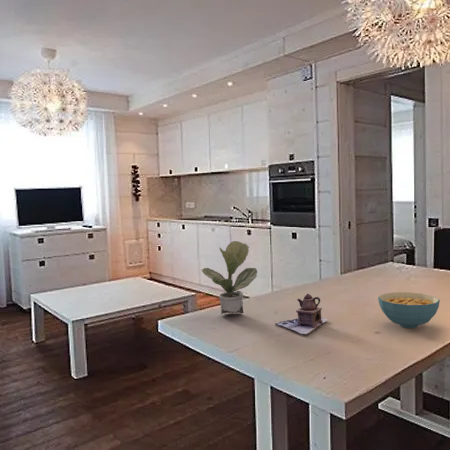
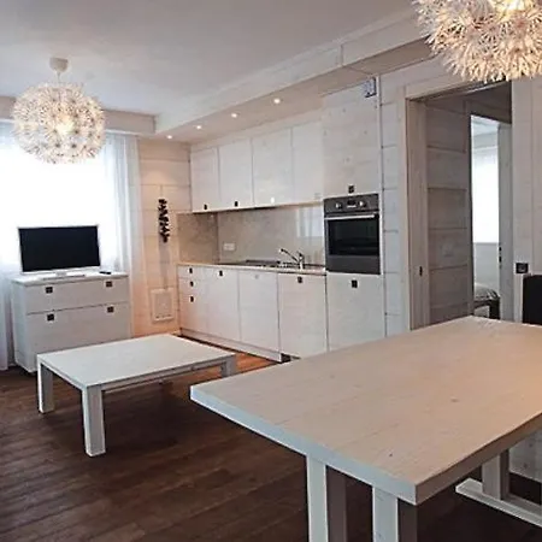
- cereal bowl (408, 312)
- potted plant (227, 280)
- teapot (307, 309)
